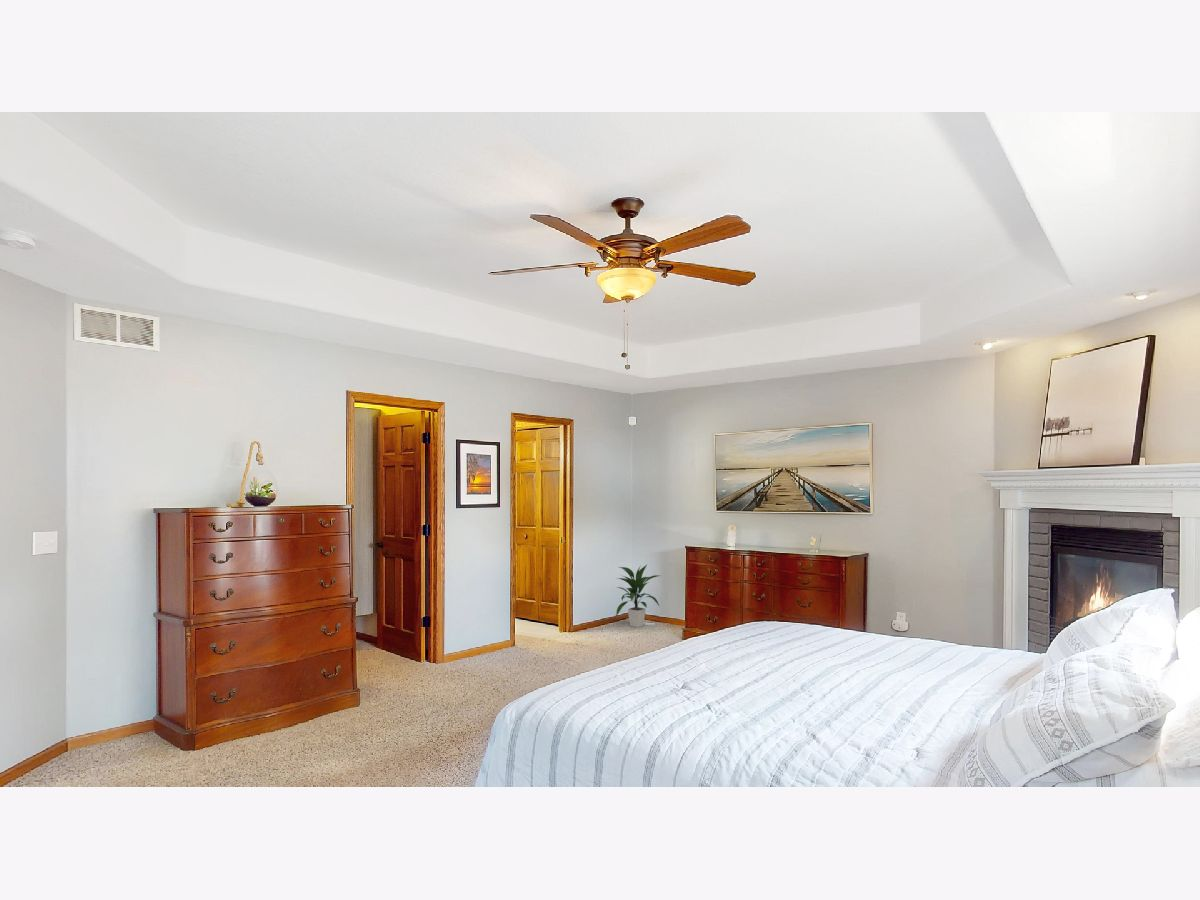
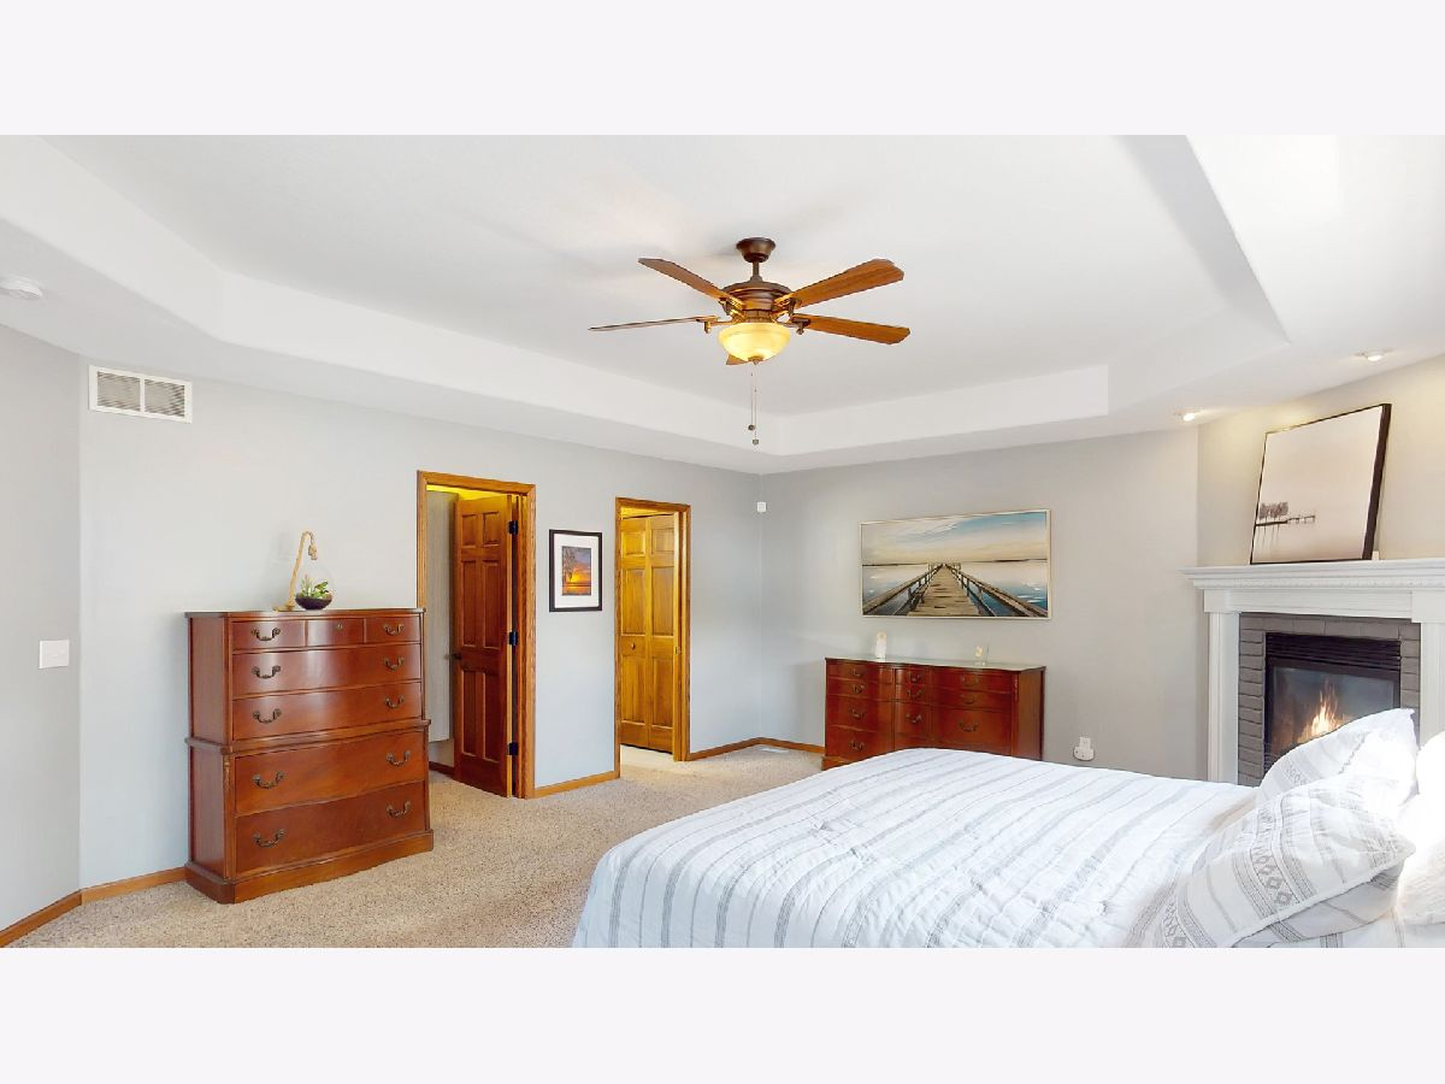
- indoor plant (634, 594)
